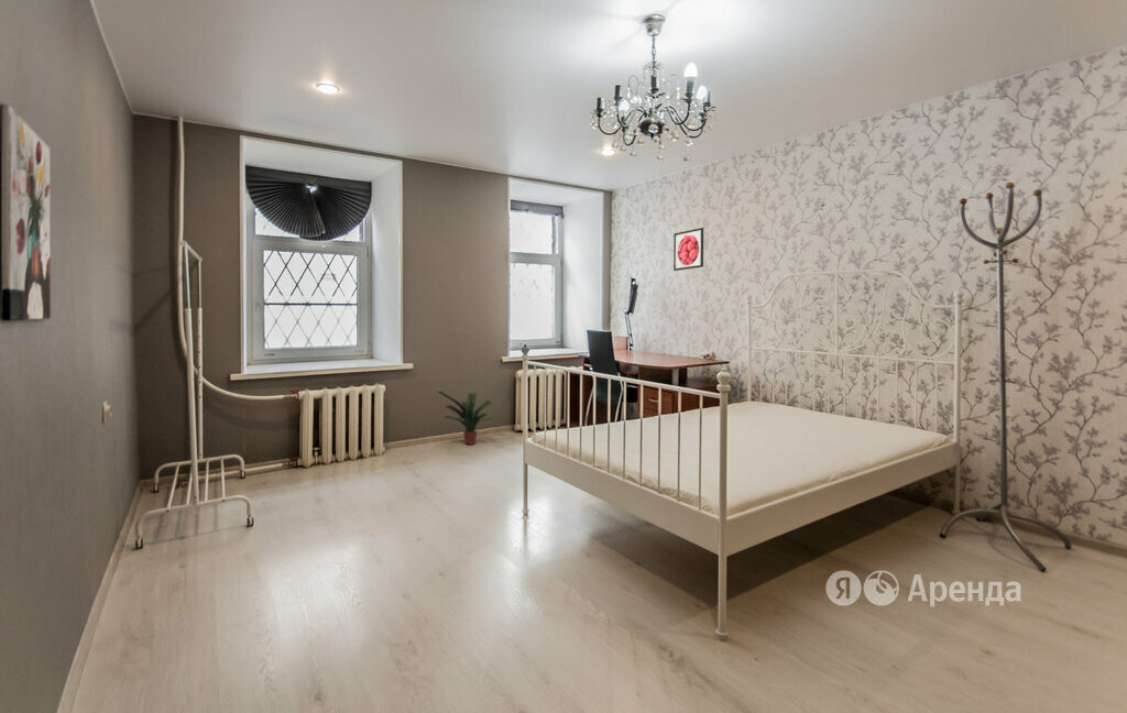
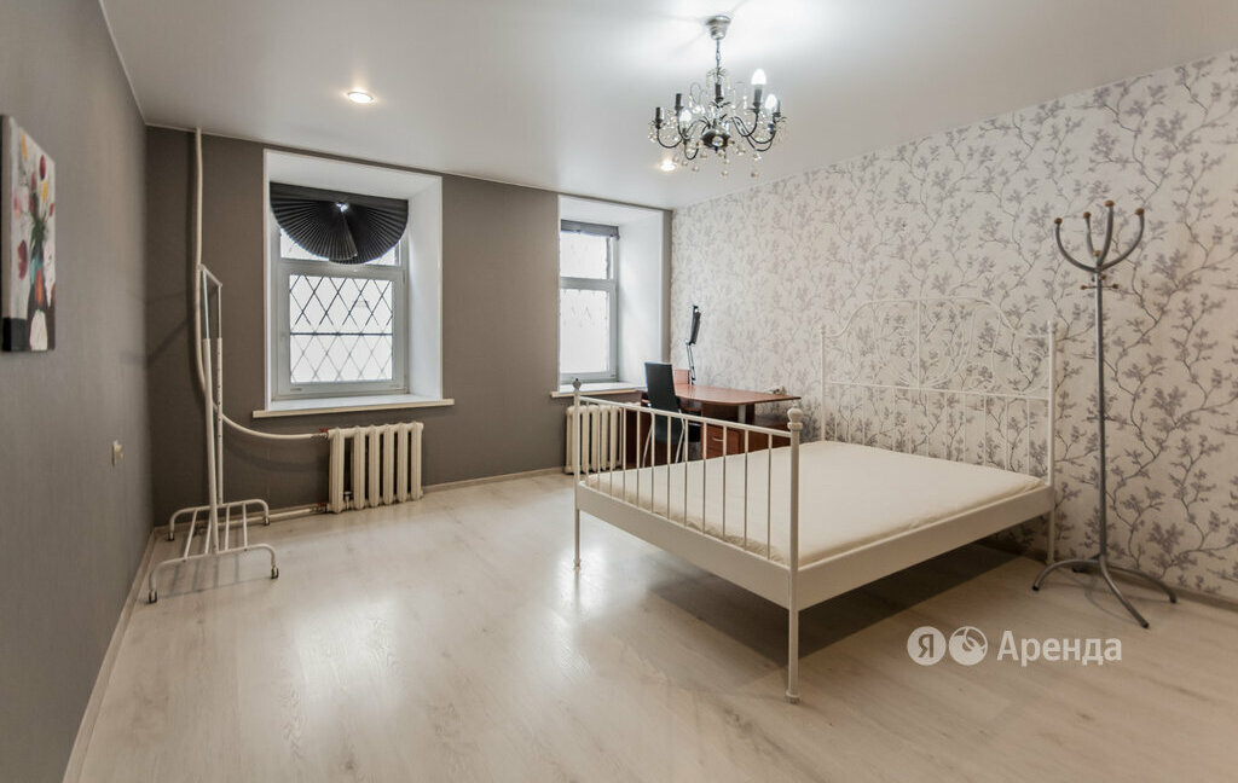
- potted plant (466, 416)
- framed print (688, 250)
